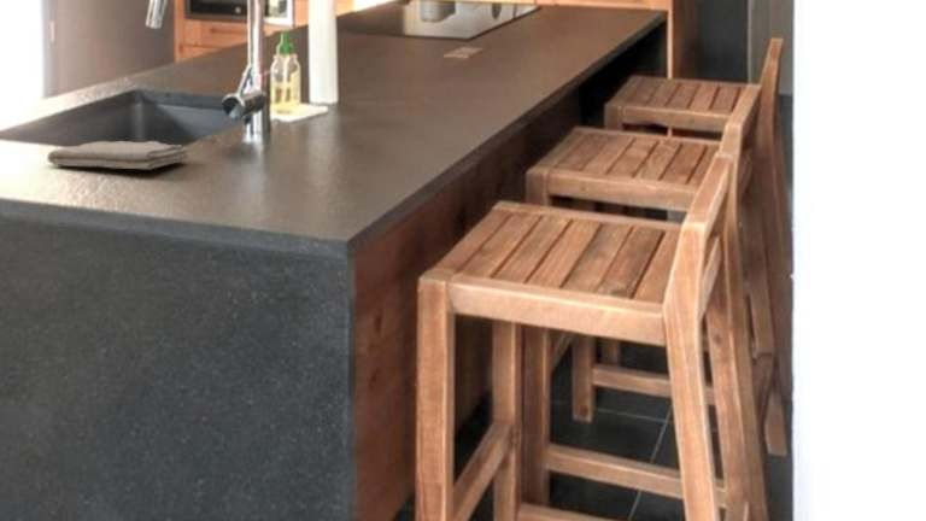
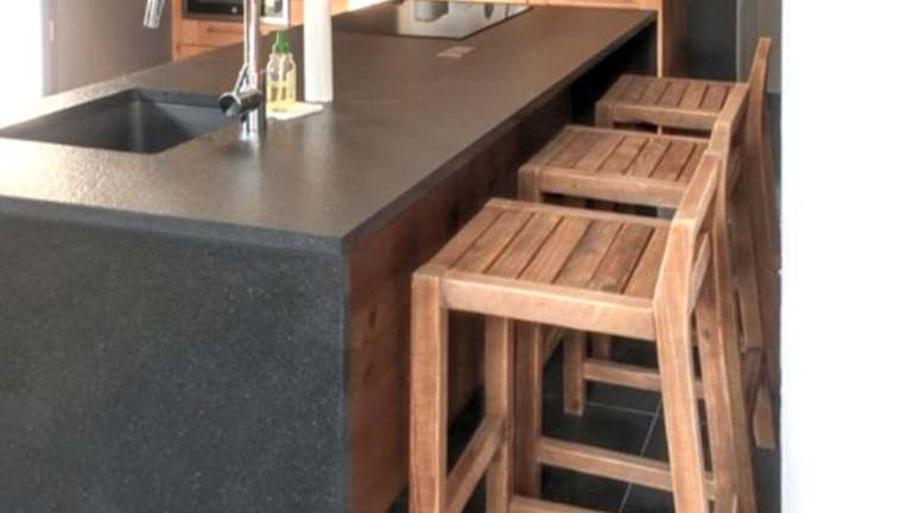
- washcloth (119, 153)
